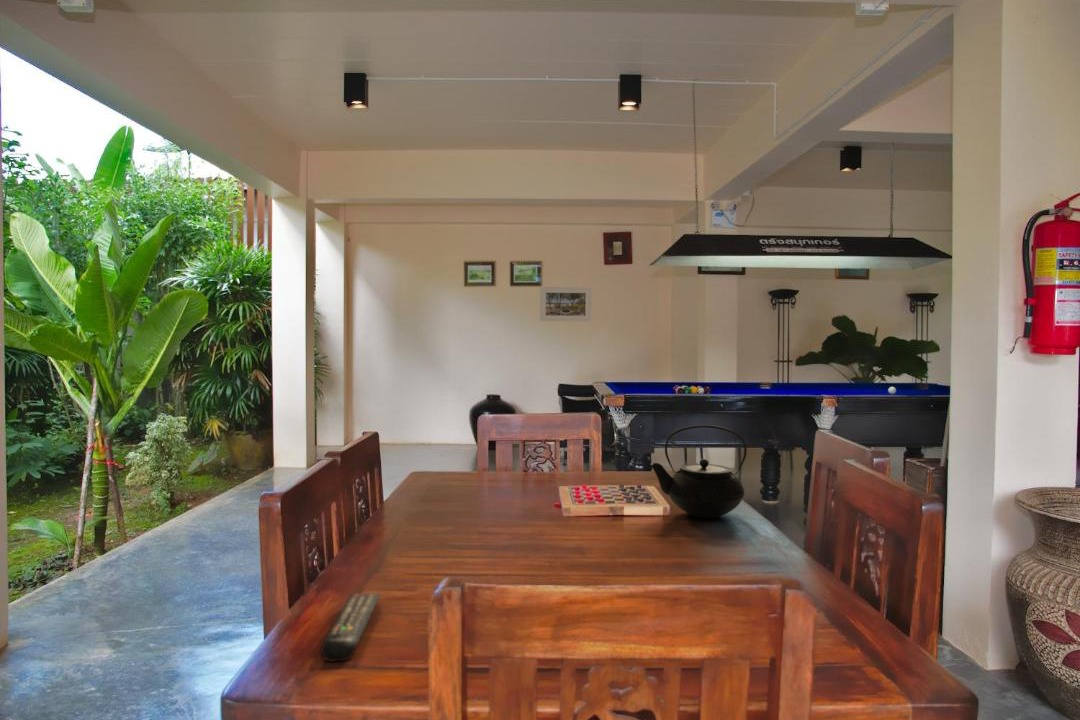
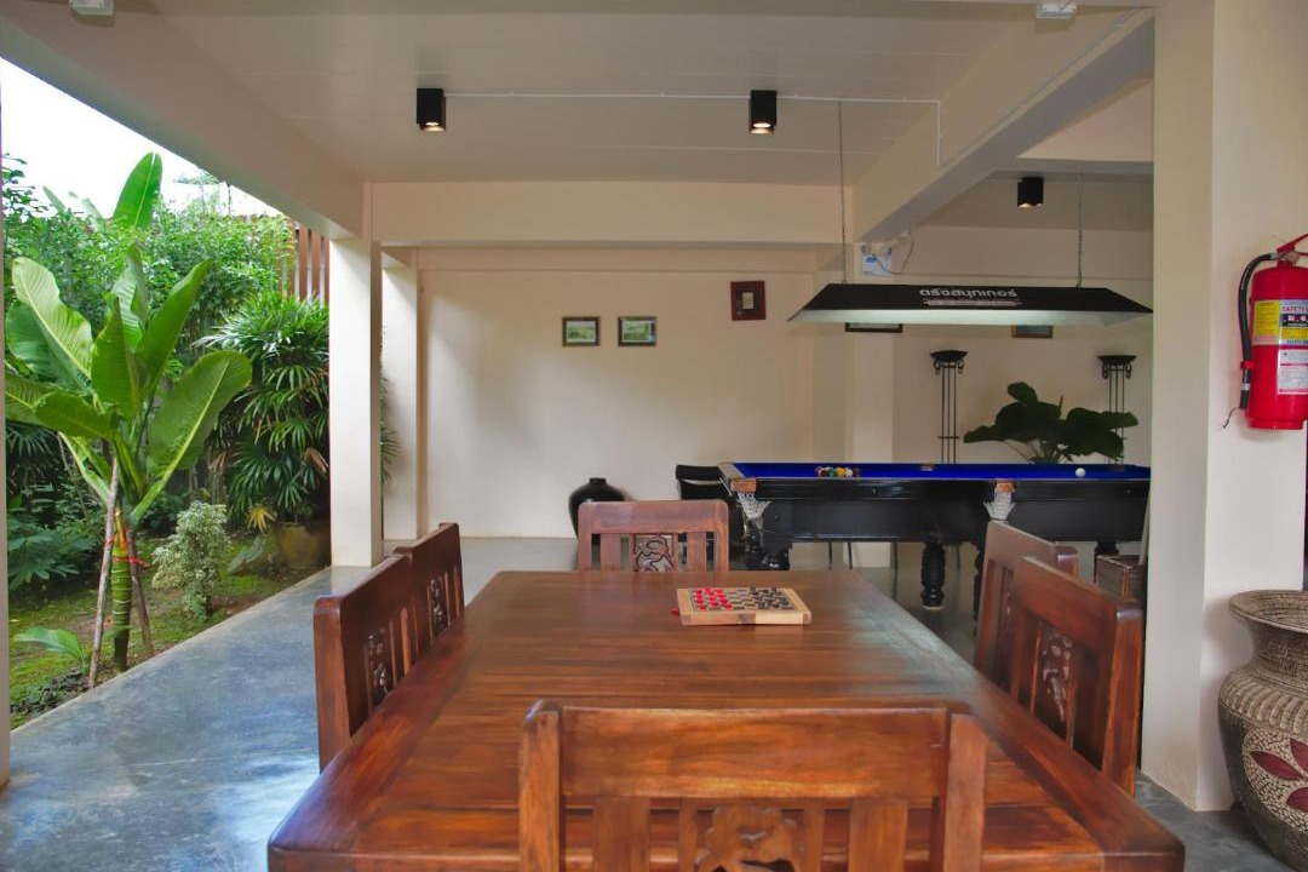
- remote control (353, 621)
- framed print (565, 304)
- teapot (698, 470)
